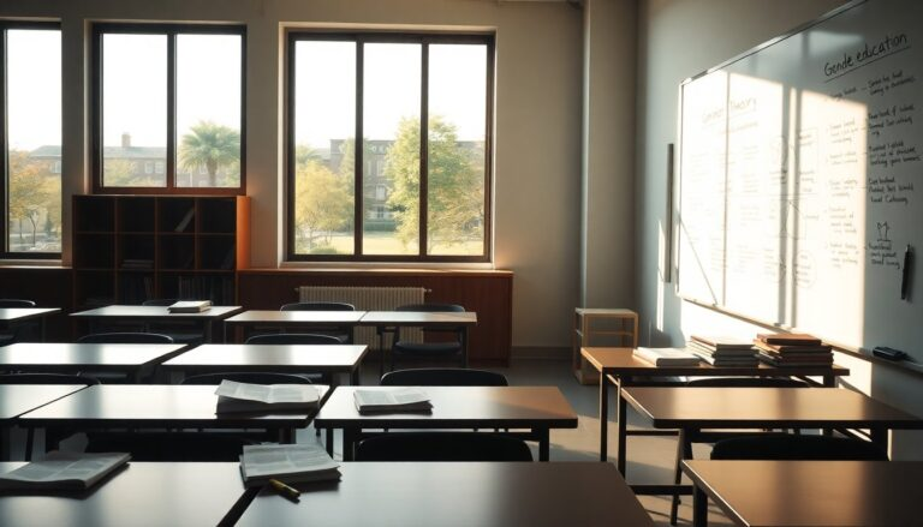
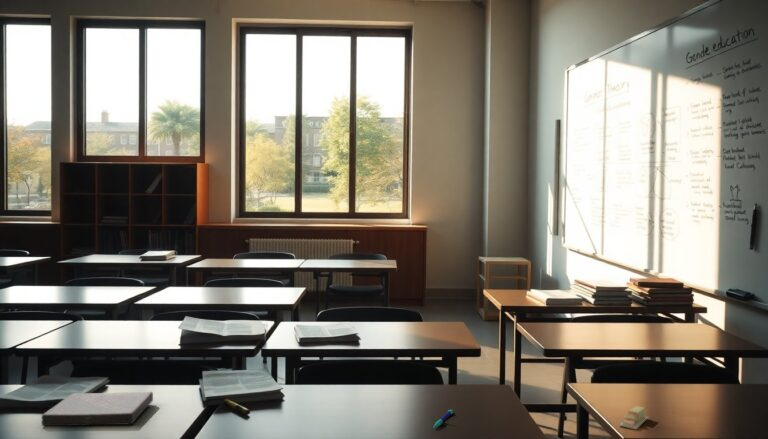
+ book (100, 407)
+ sticky notes (633, 416)
+ pen (442, 418)
